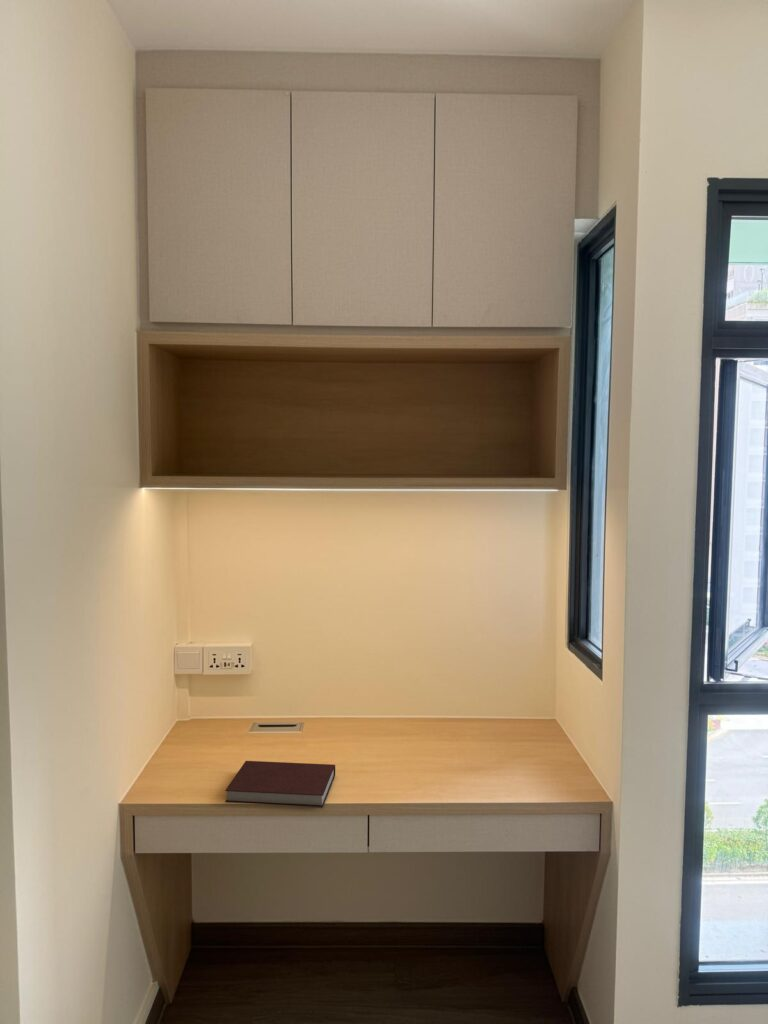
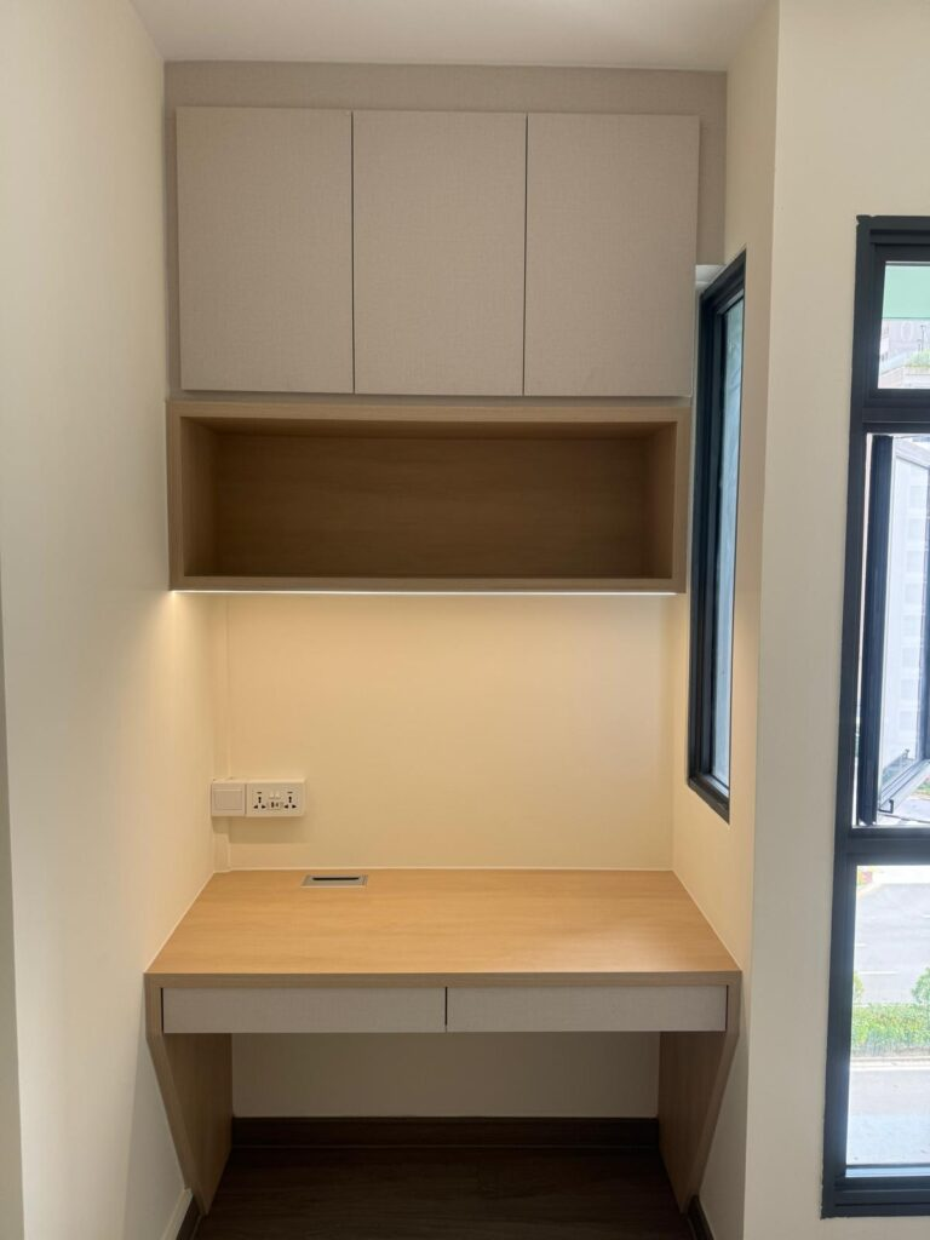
- notebook (282, 782)
